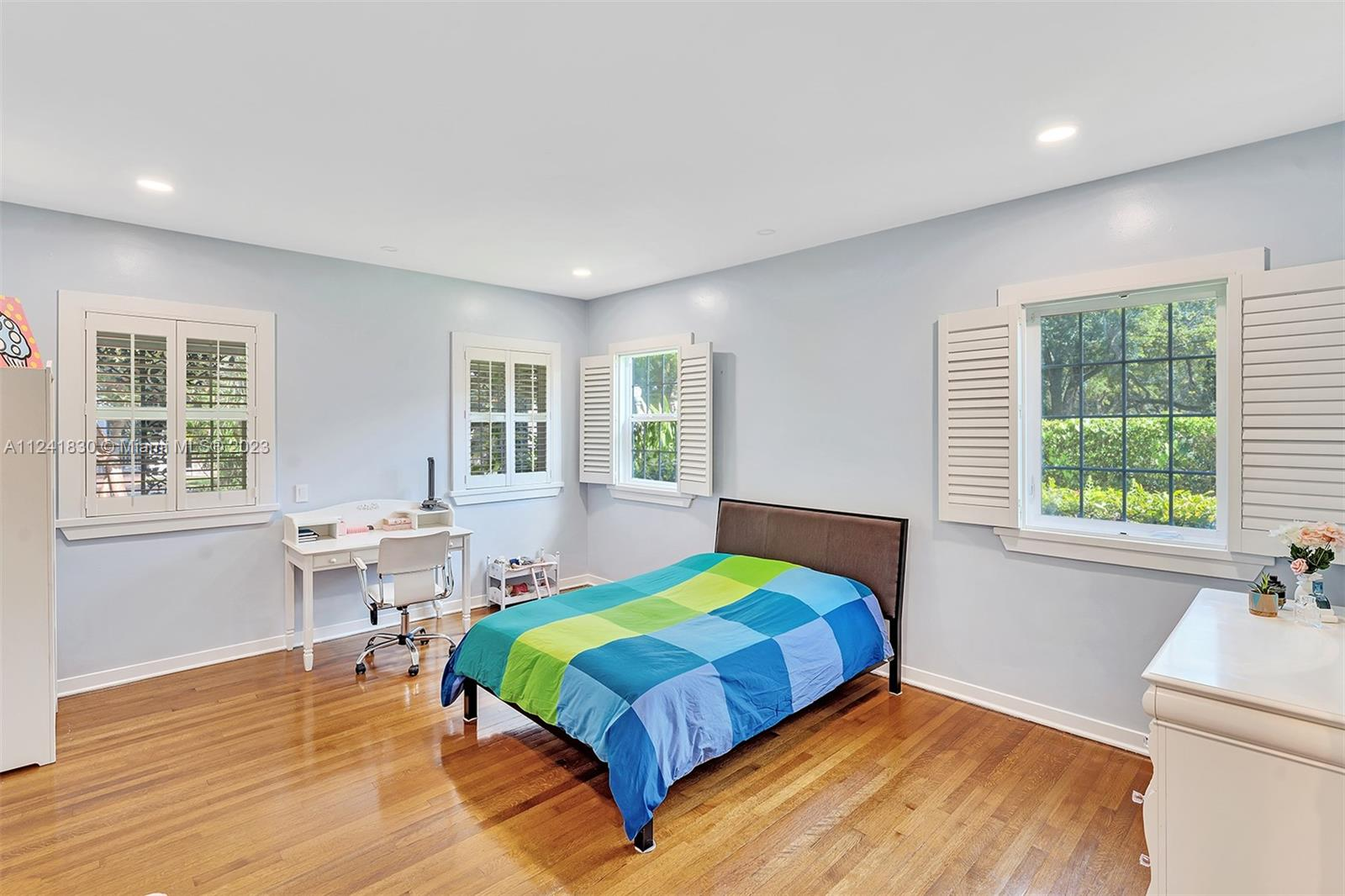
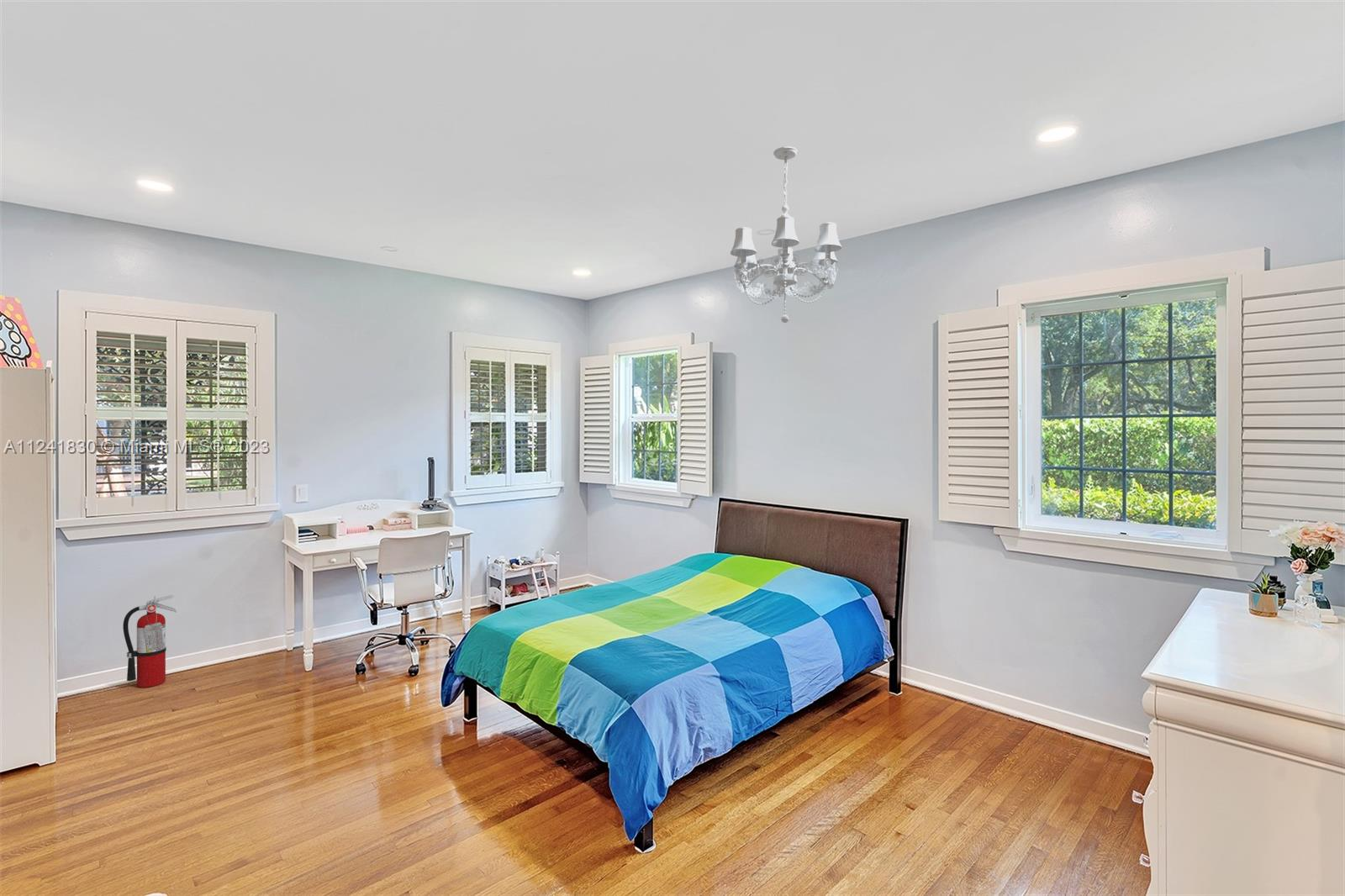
+ fire extinguisher (150, 639)
+ chandelier (785, 237)
